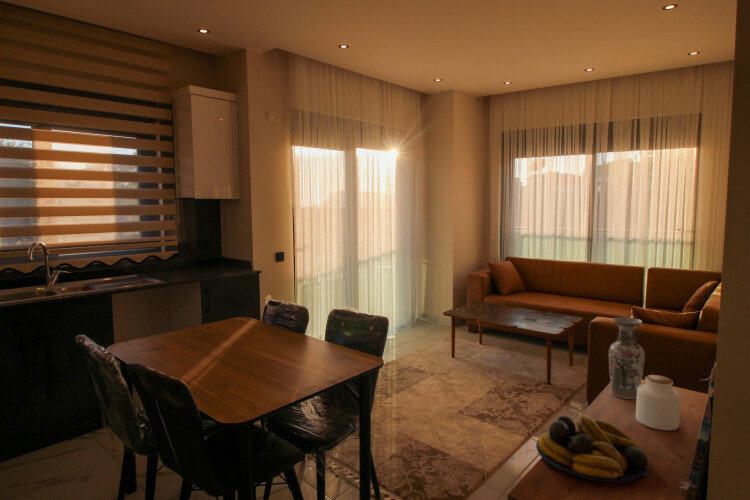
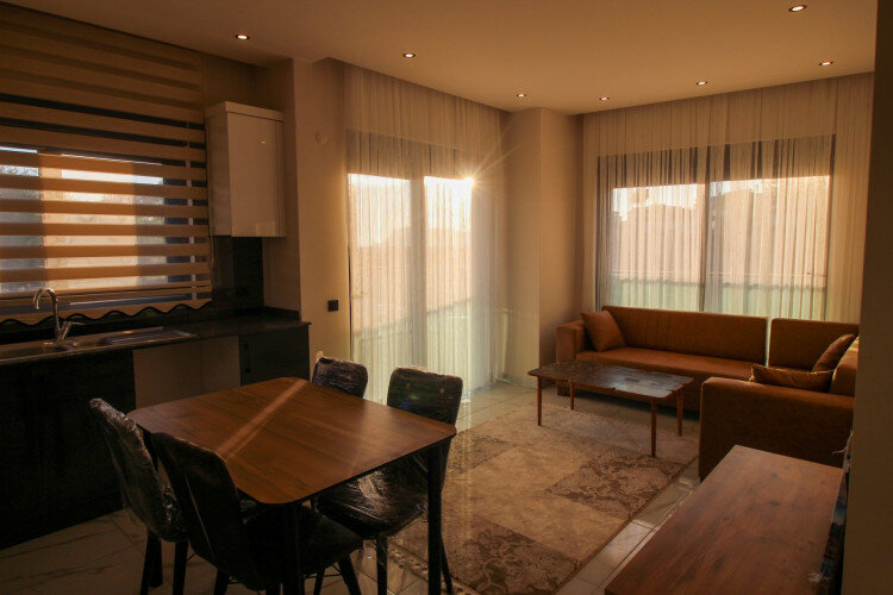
- fruit bowl (589, 438)
- vase (626, 357)
- jar (659, 400)
